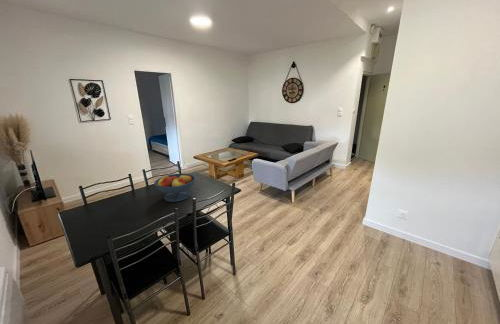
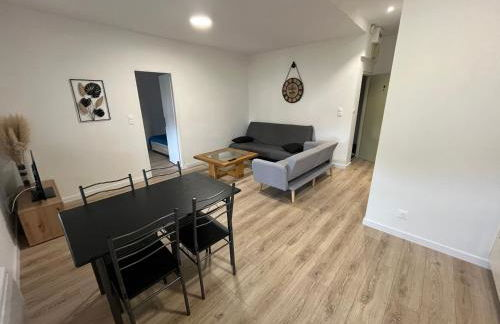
- fruit bowl (176, 185)
